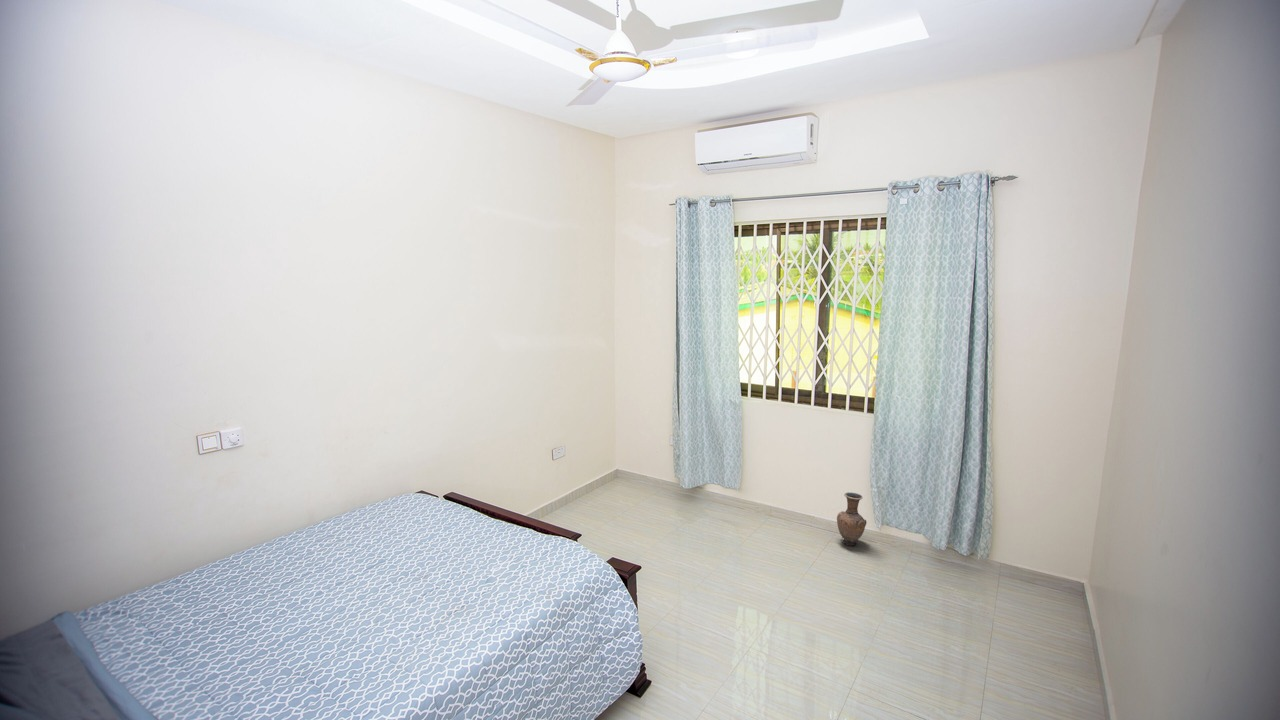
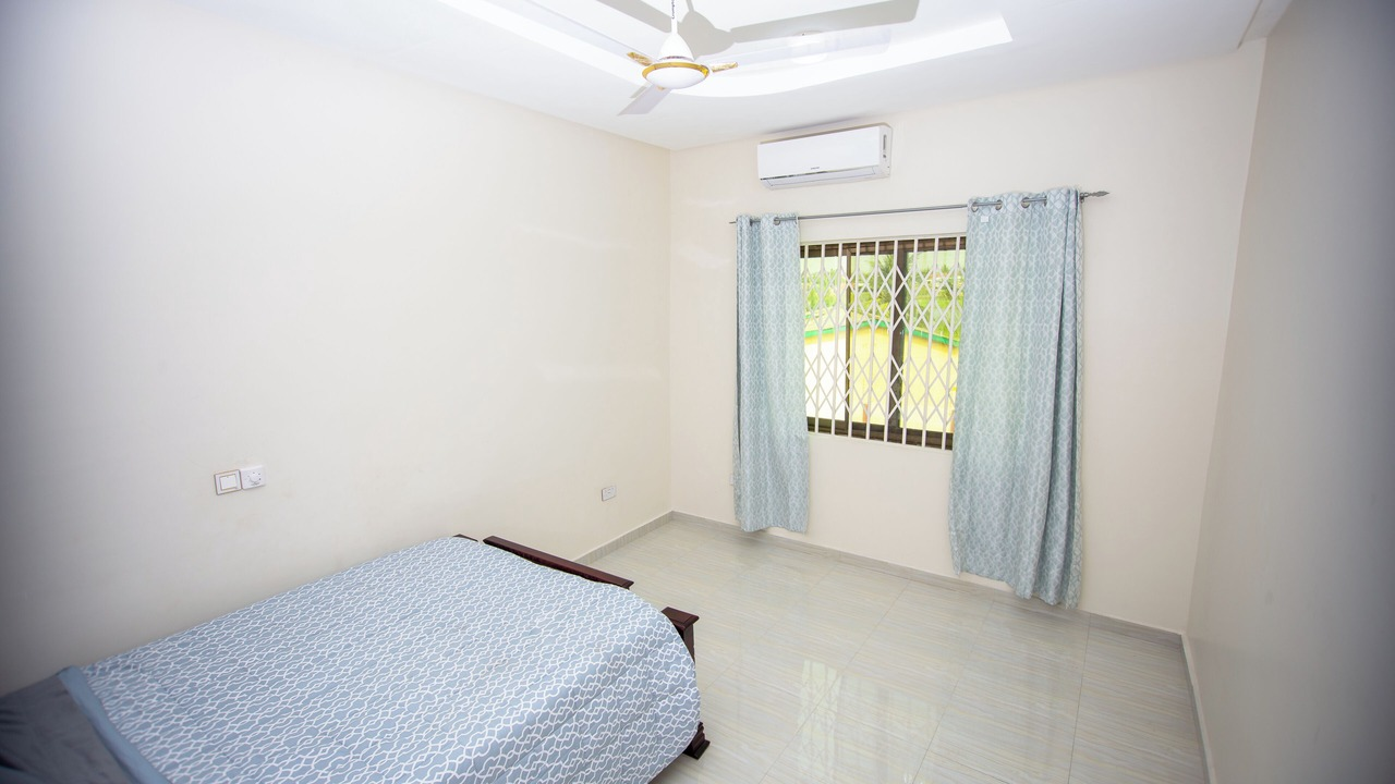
- vase (851, 519)
